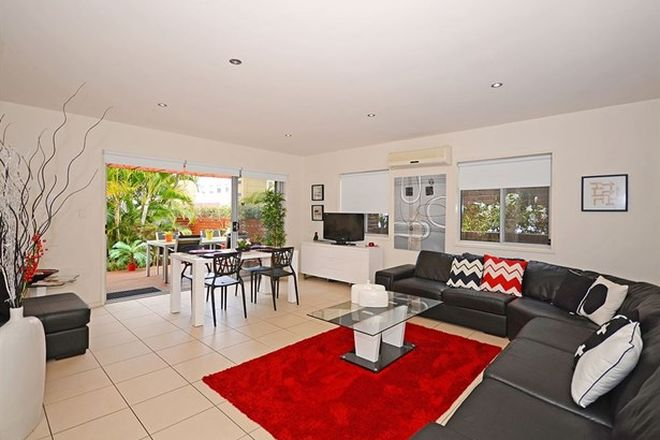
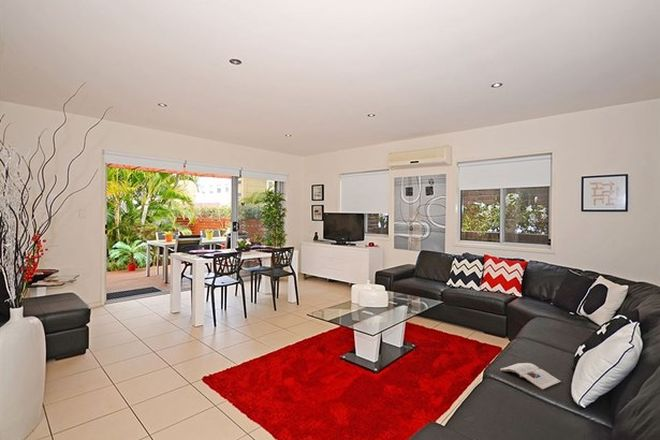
+ magazine (529, 372)
